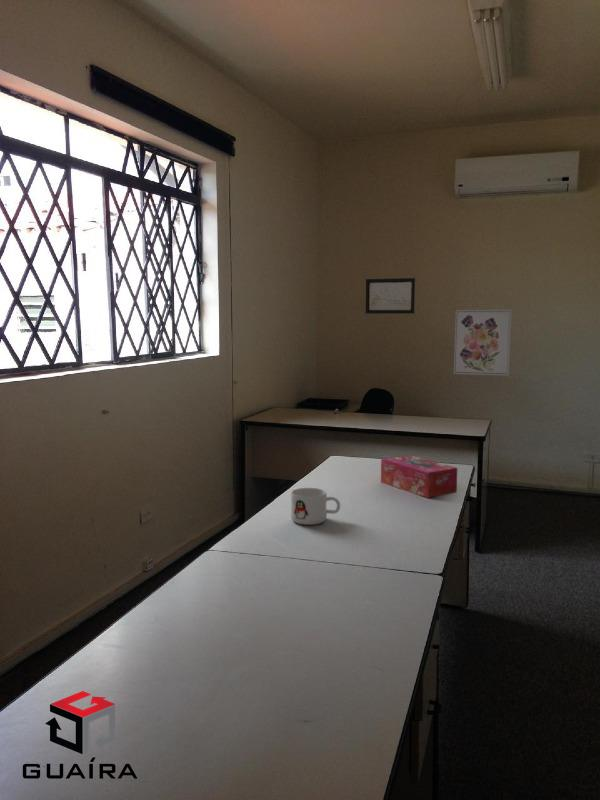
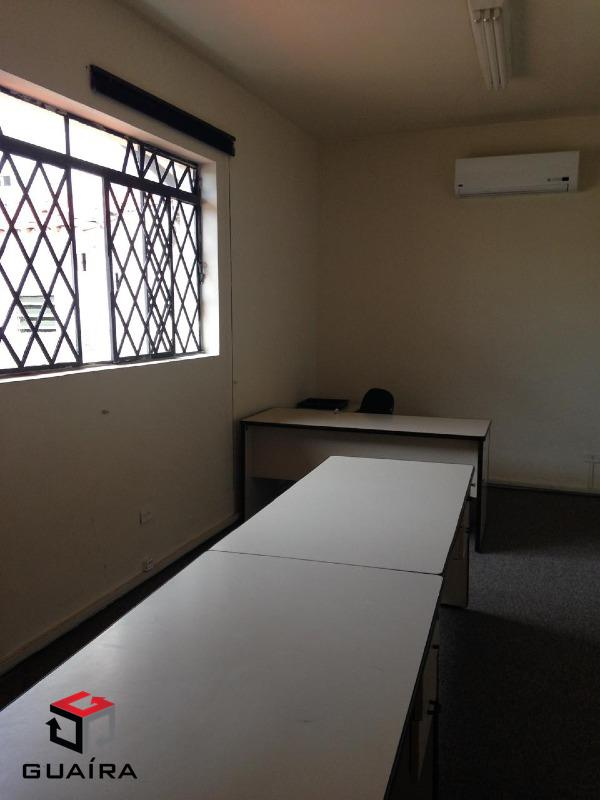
- wall art (482, 342)
- mug (315, 506)
- tissue box (417, 475)
- wall art (389, 296)
